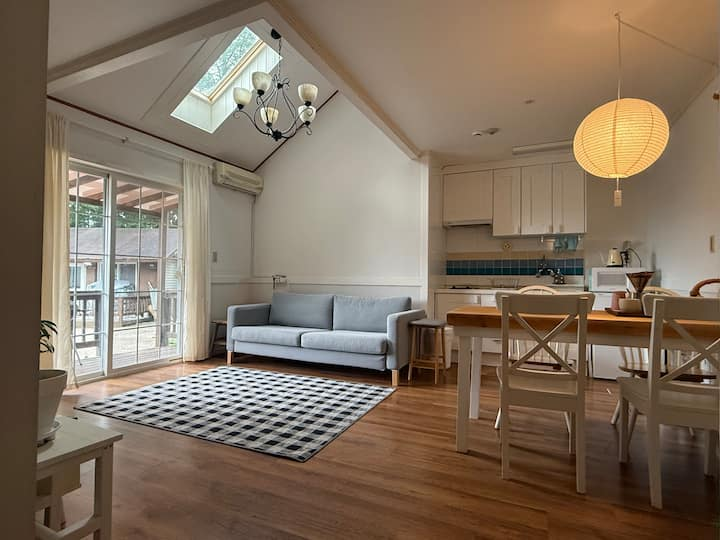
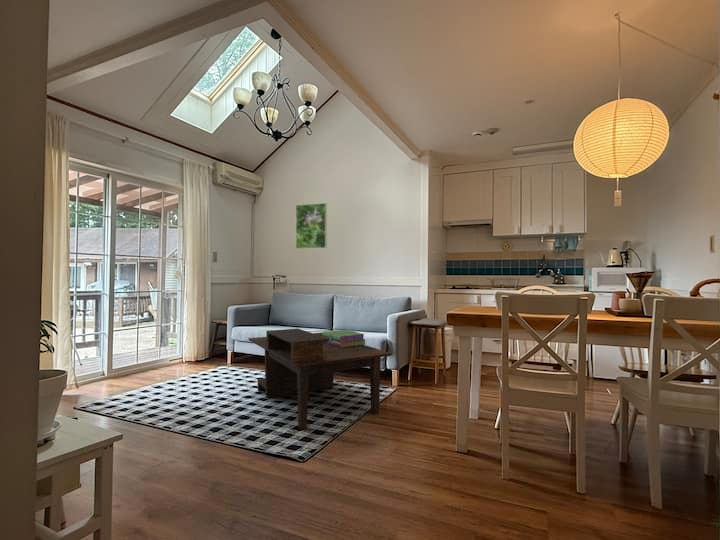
+ stack of books (343, 337)
+ coffee table (312, 364)
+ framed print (311, 226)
